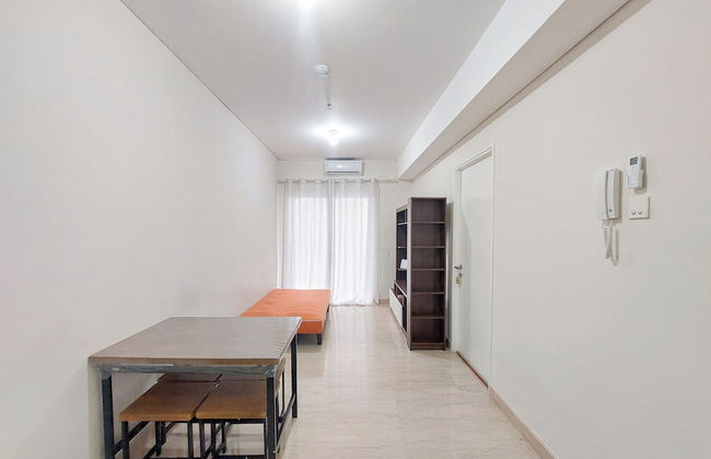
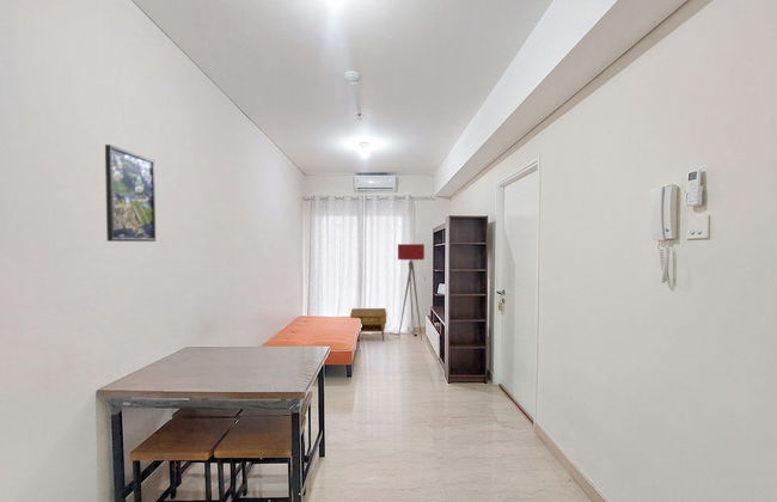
+ nightstand (368, 324)
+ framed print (133, 197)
+ floor lamp (410, 290)
